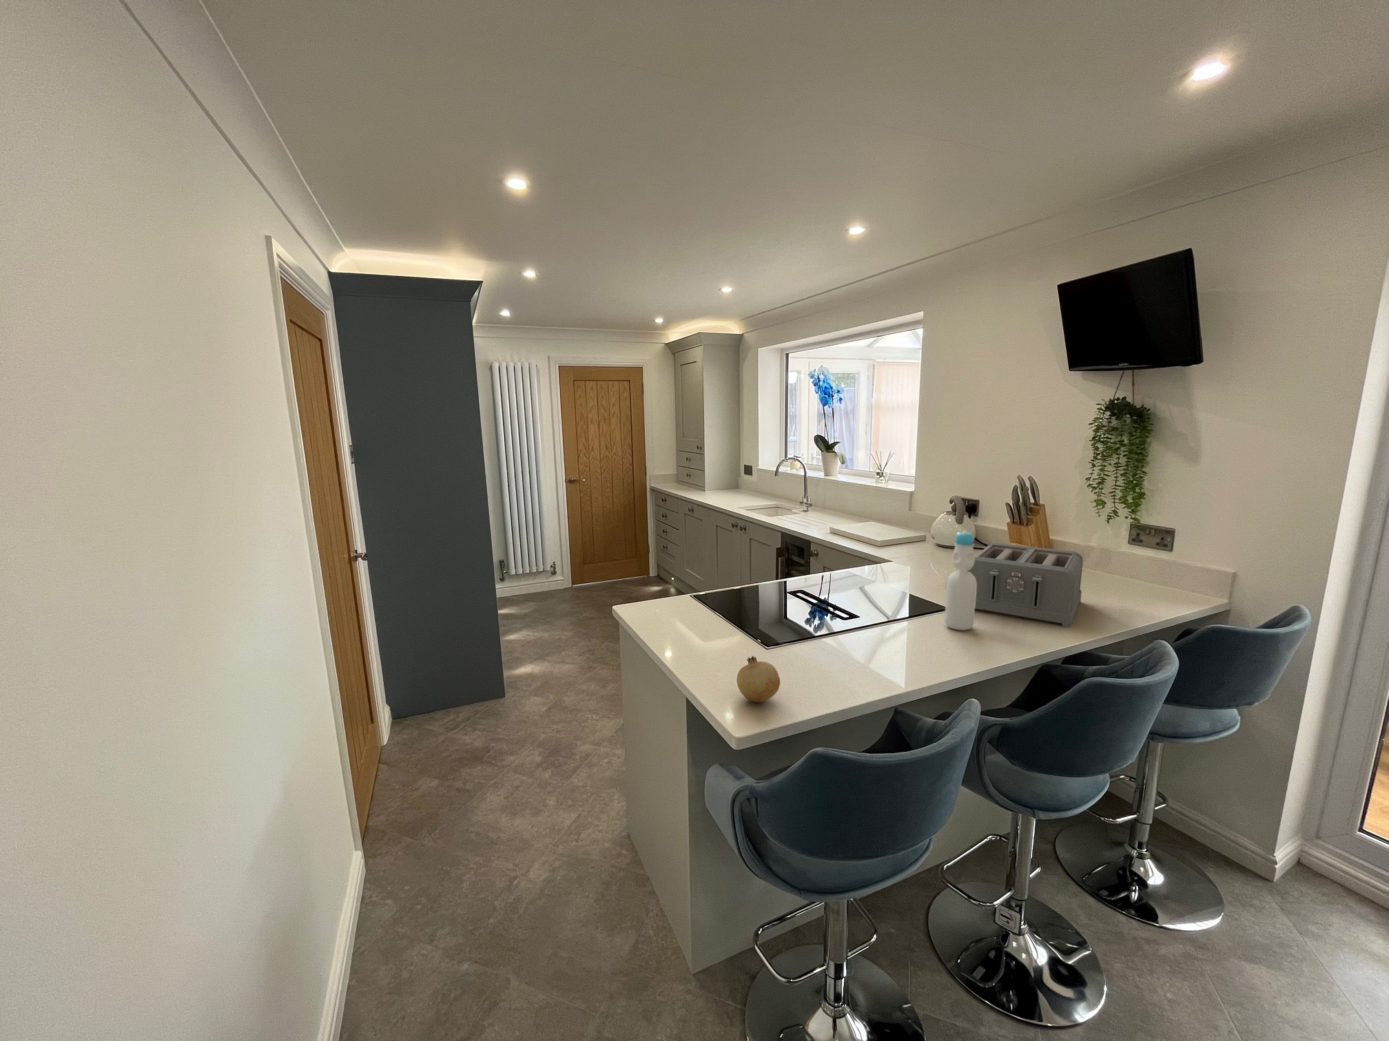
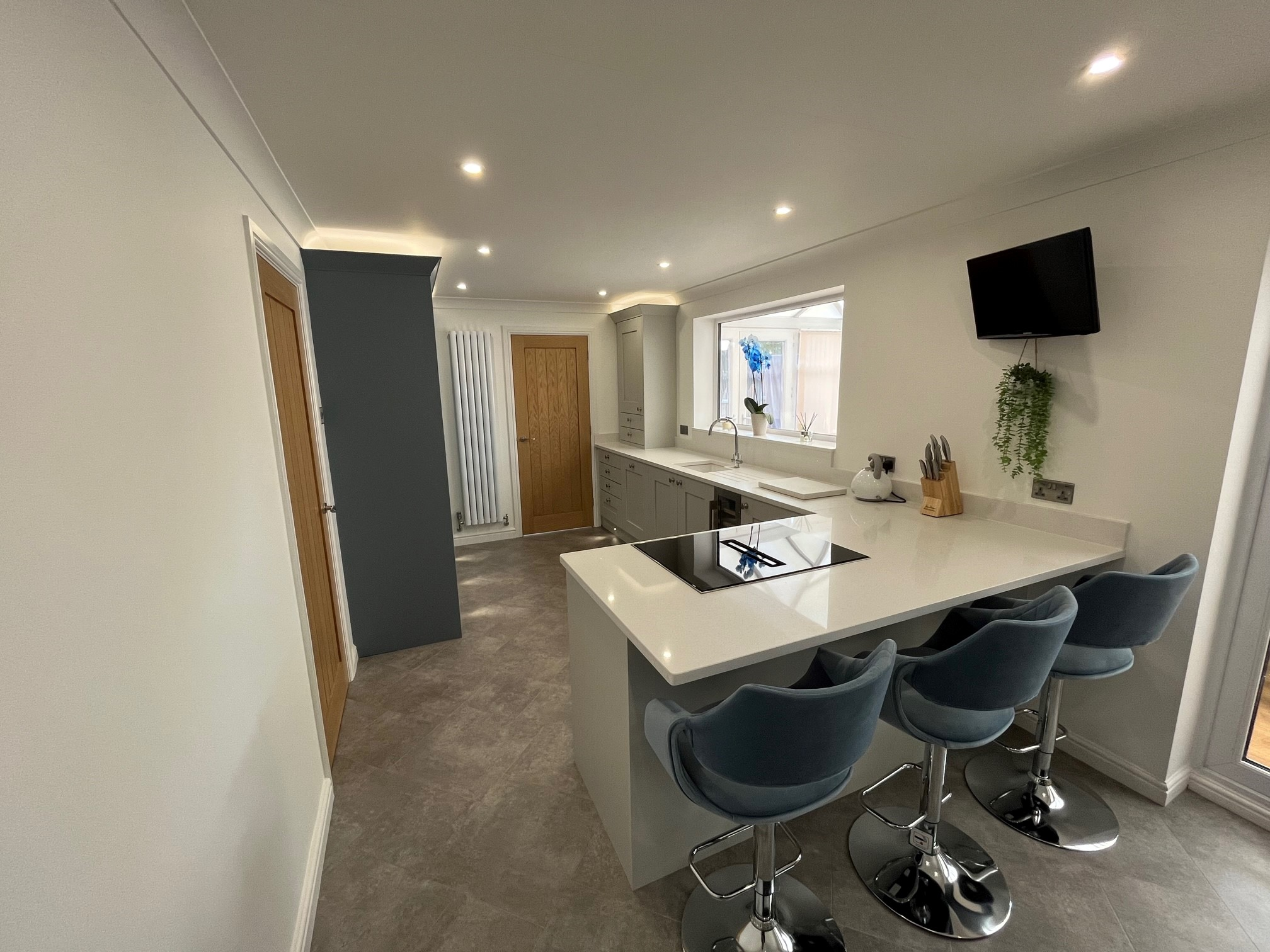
- bottle (961, 580)
- fruit (758, 679)
- toaster (1023, 581)
